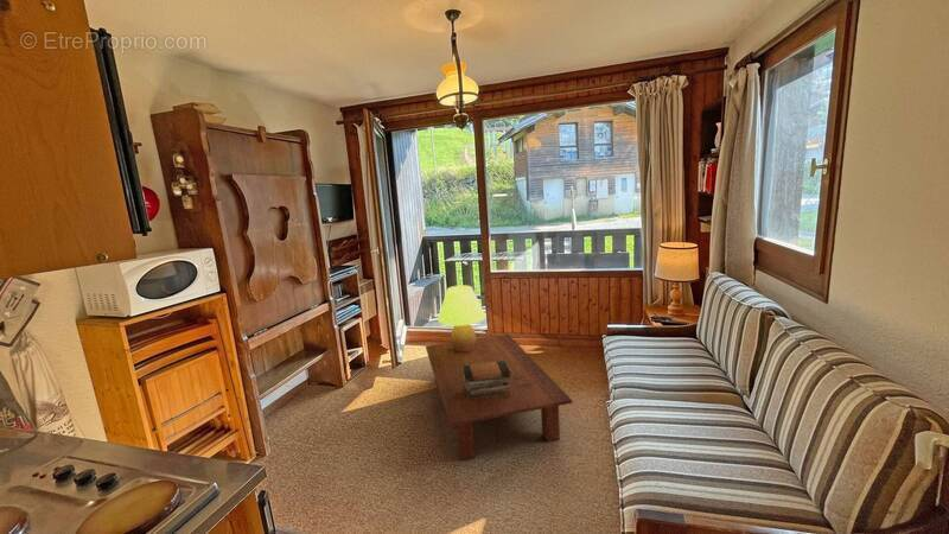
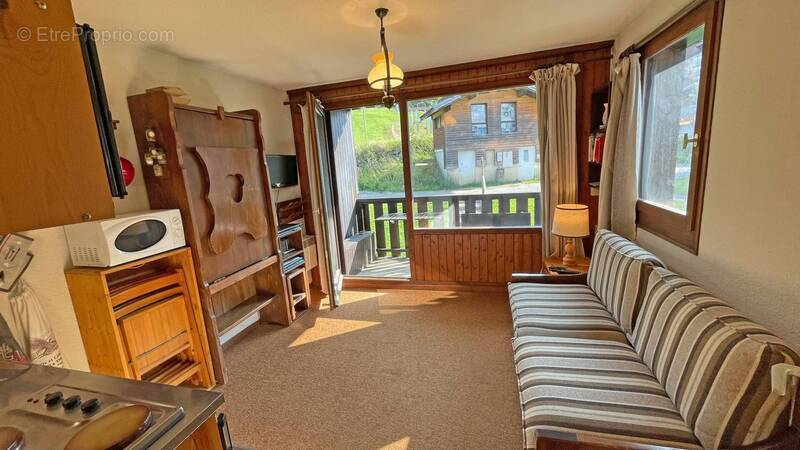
- book stack (486, 379)
- table lamp (461, 318)
- coffee table (486, 396)
